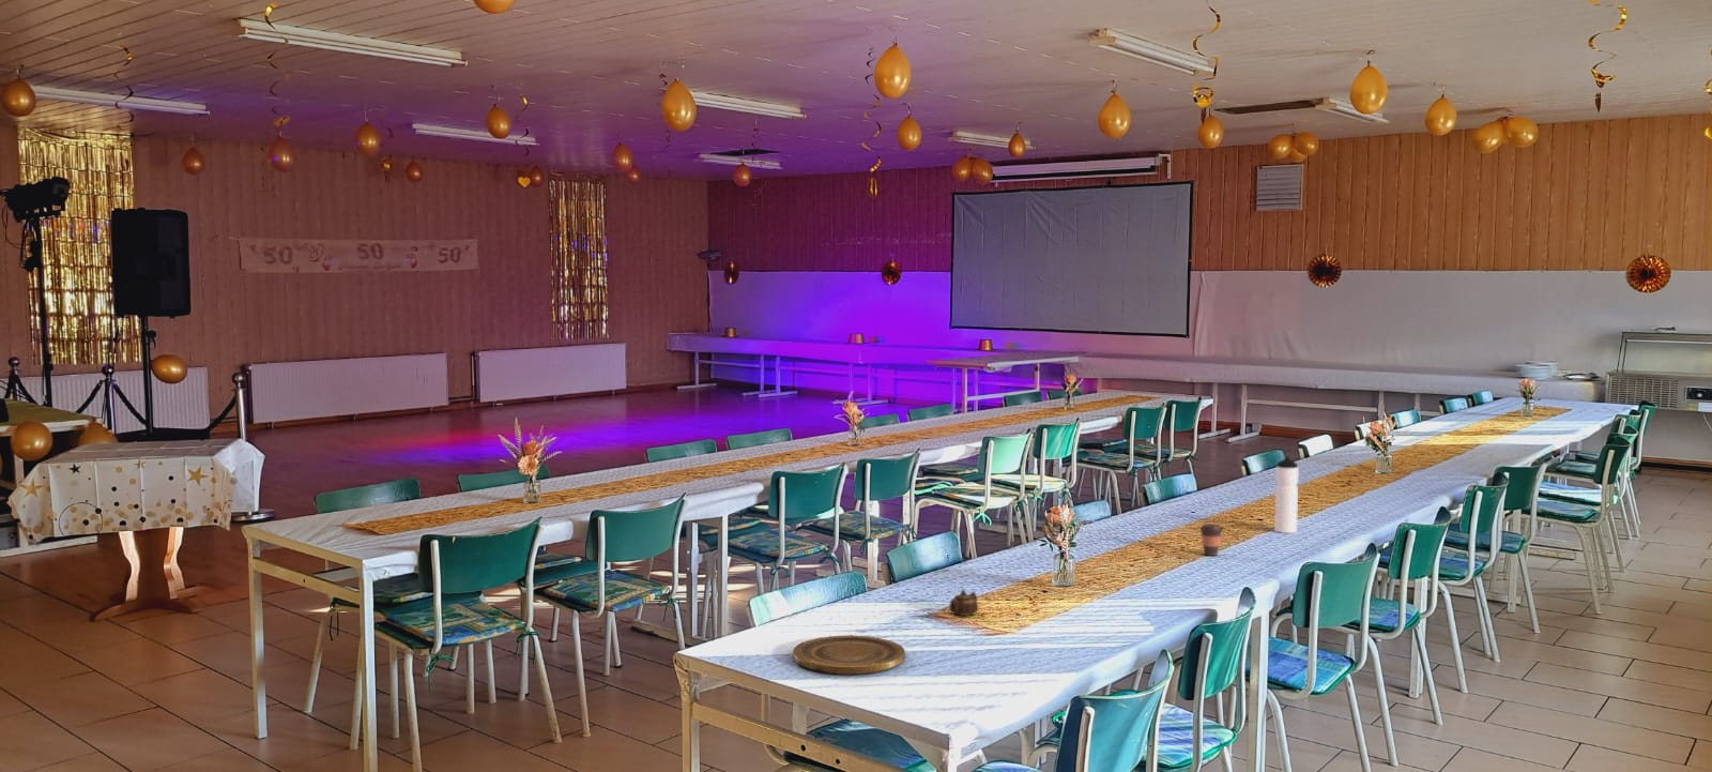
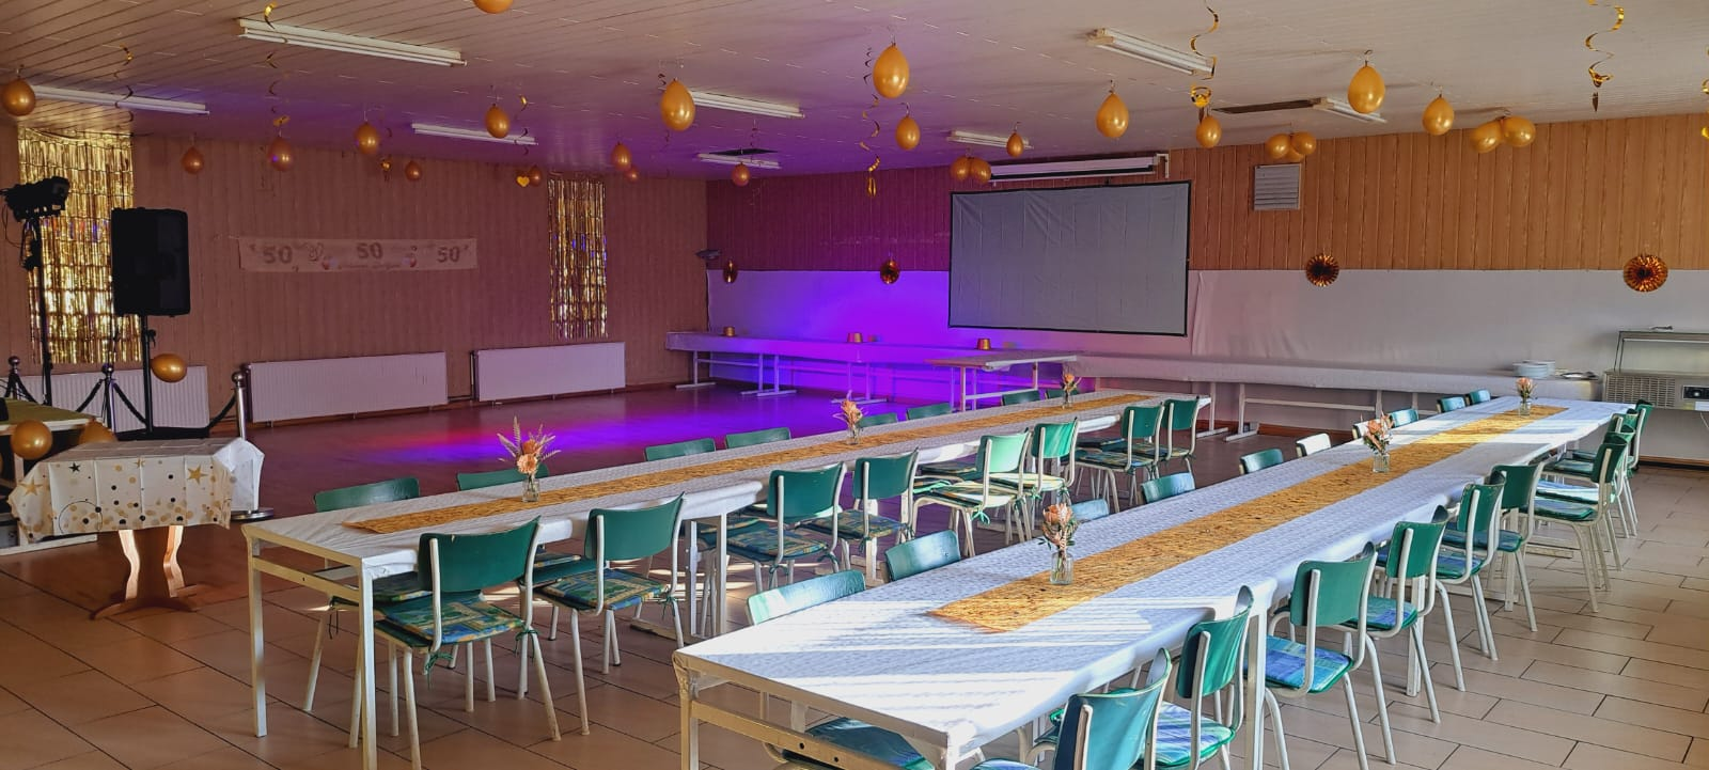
- teapot (964, 601)
- coffee cup (1210, 539)
- plate (848, 653)
- water bottle (1286, 494)
